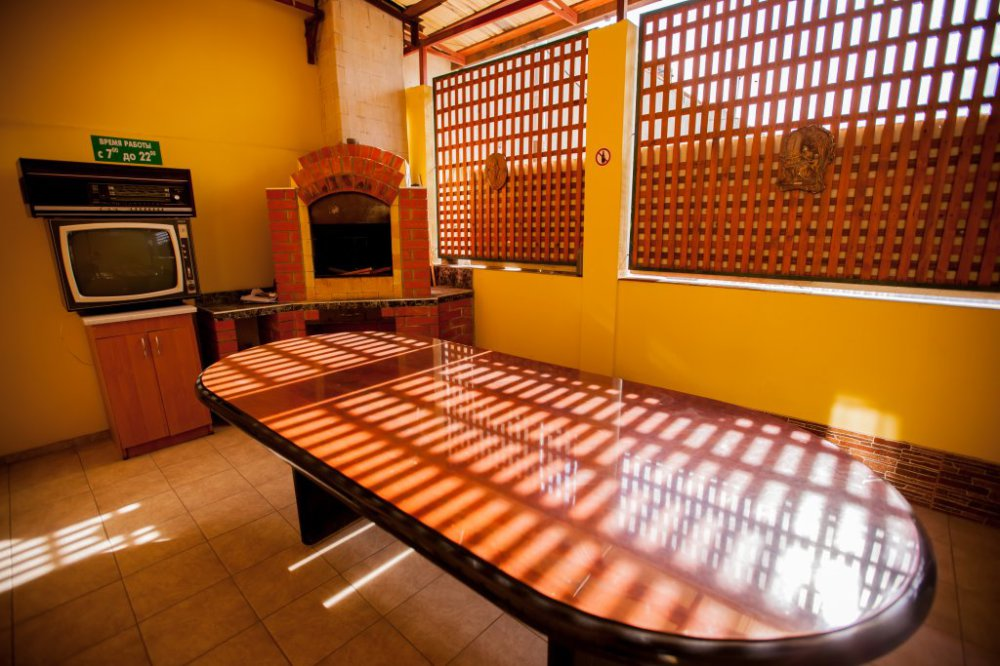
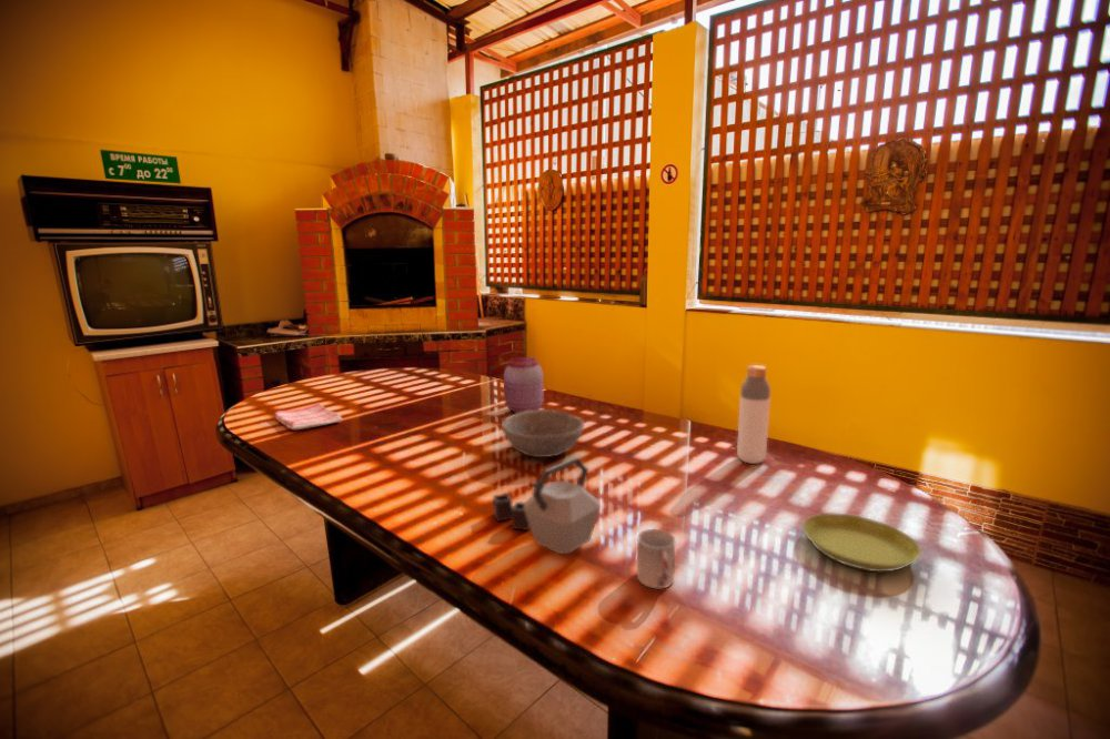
+ kettle (536, 495)
+ cup (658, 563)
+ jar (523, 385)
+ dish towel (306, 415)
+ bottle (754, 414)
+ saucer (858, 543)
+ bowl (543, 435)
